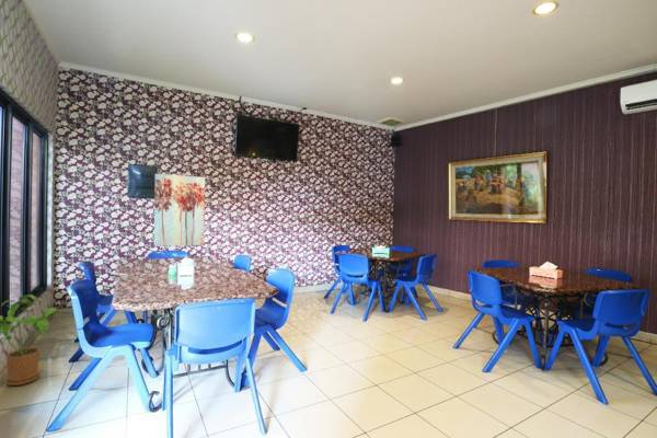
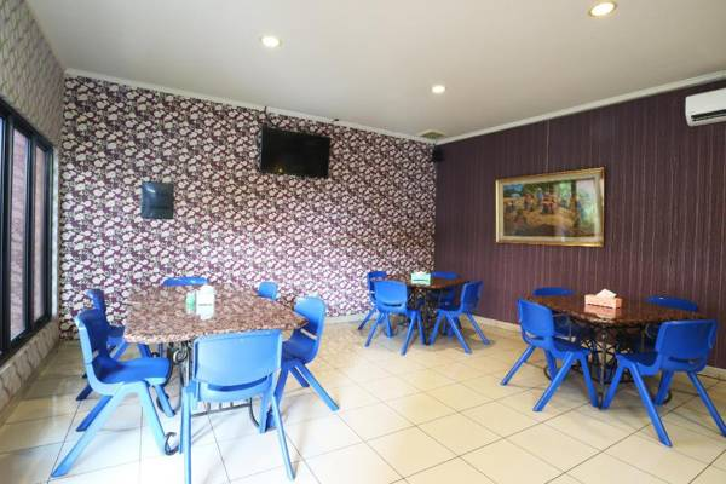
- wall art (180, 210)
- house plant (27, 337)
